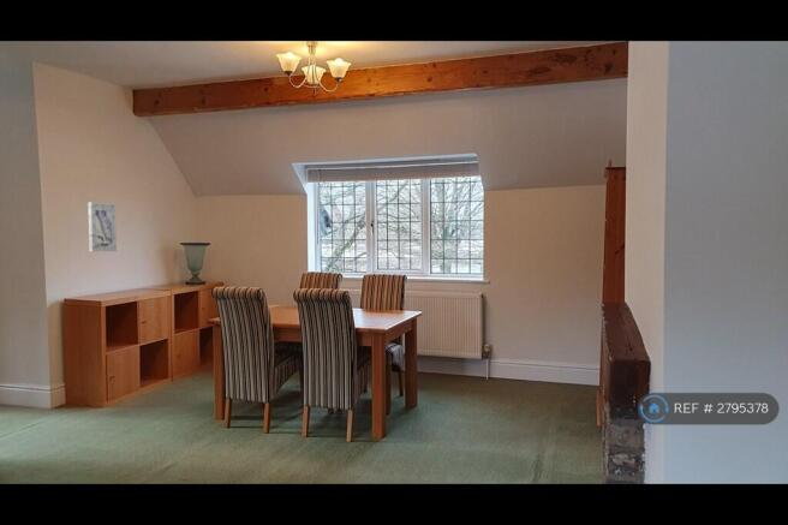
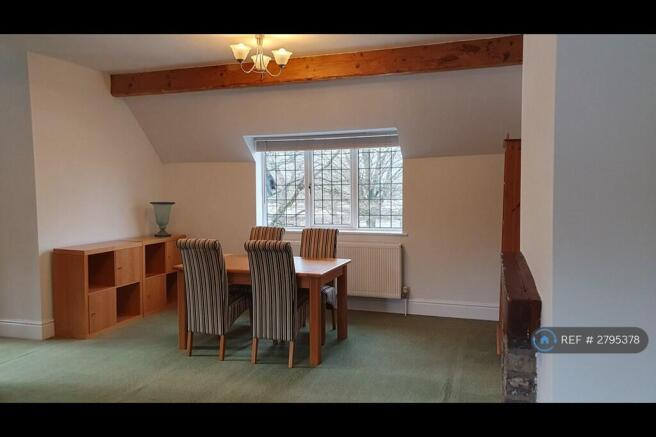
- wall art (102, 227)
